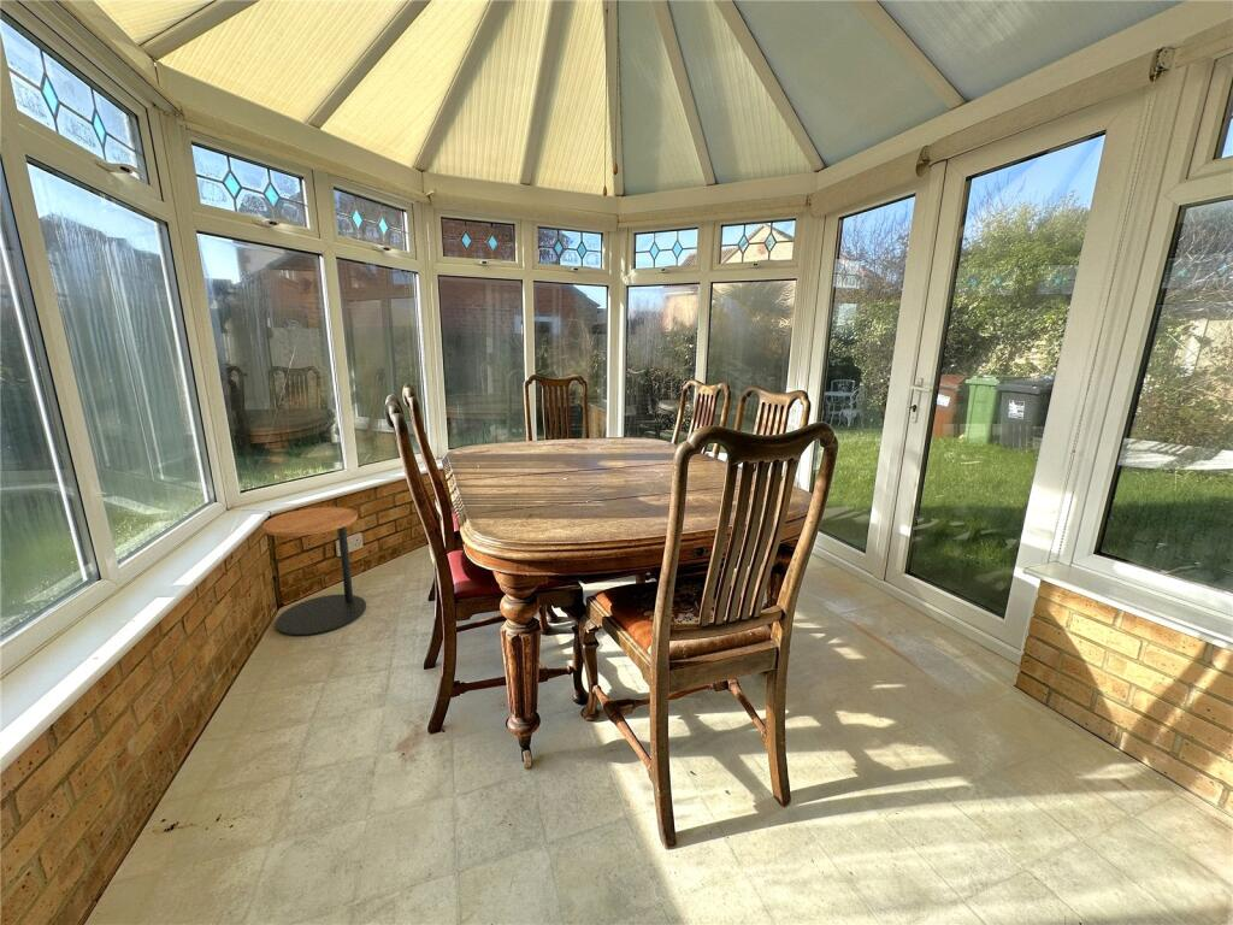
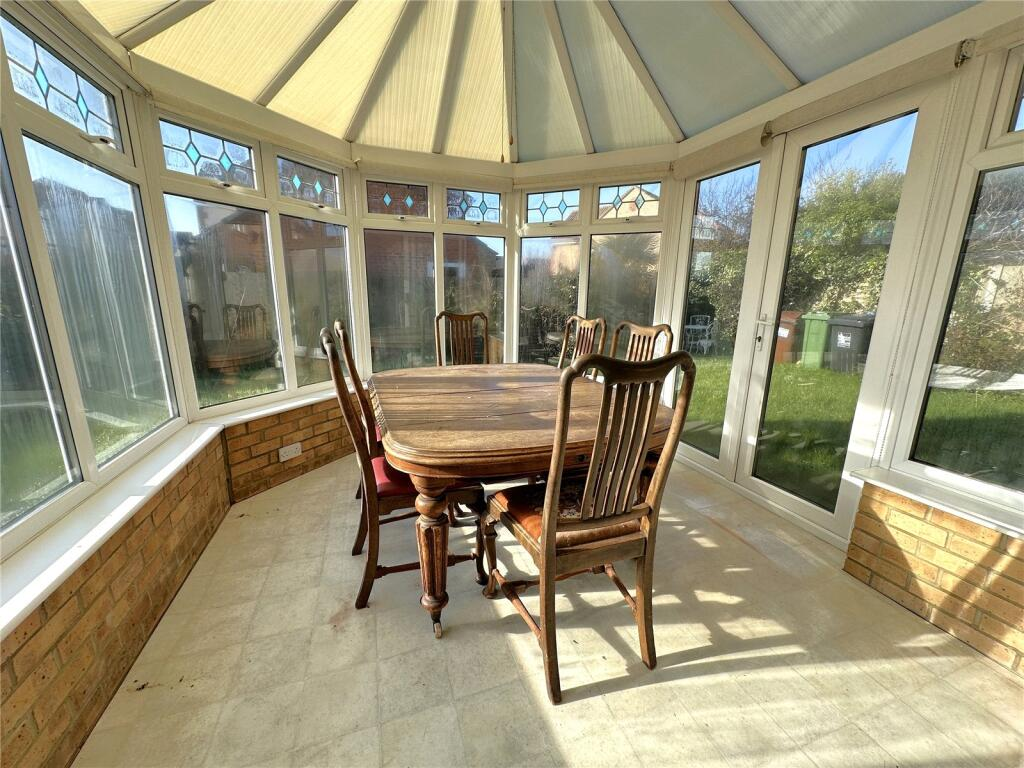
- side table (341, 562)
